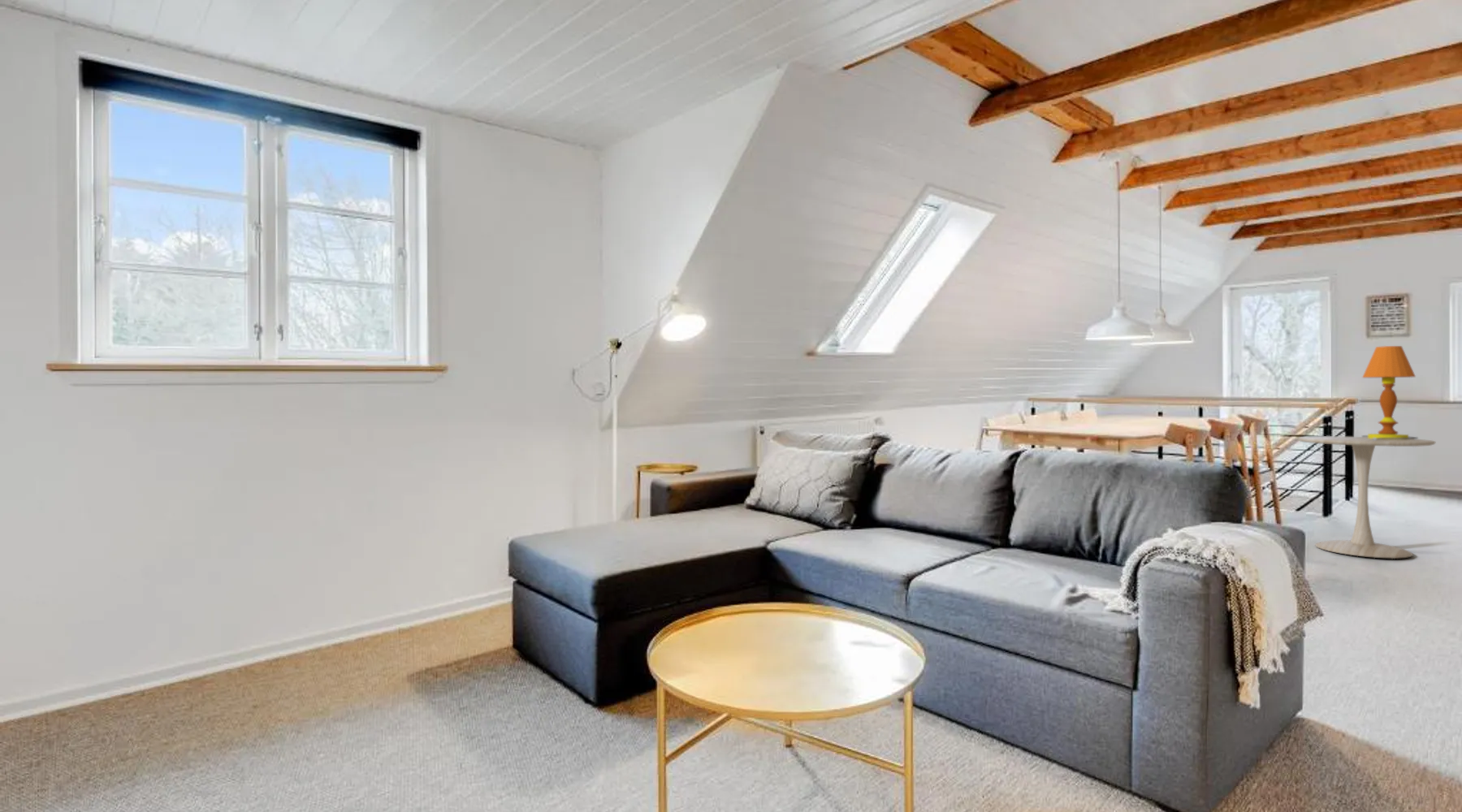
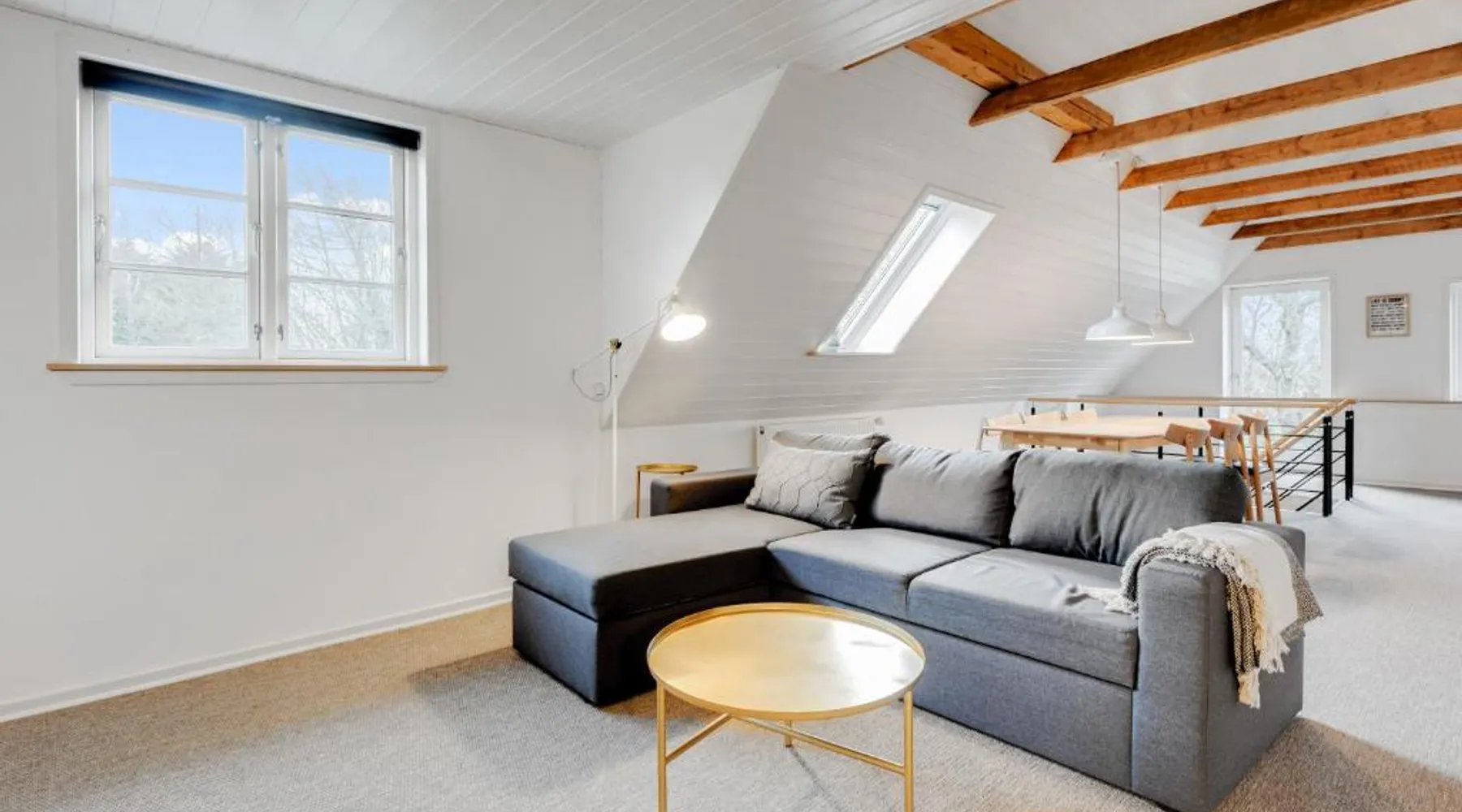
- side table (1363, 495)
- table lamp (1386, 392)
